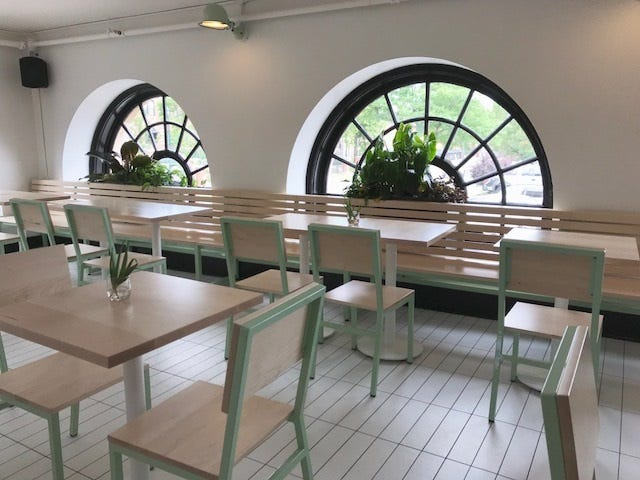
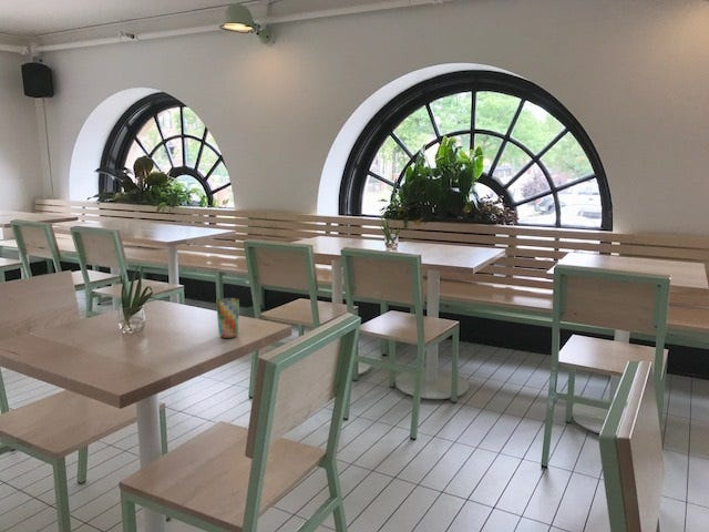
+ cup (228, 317)
